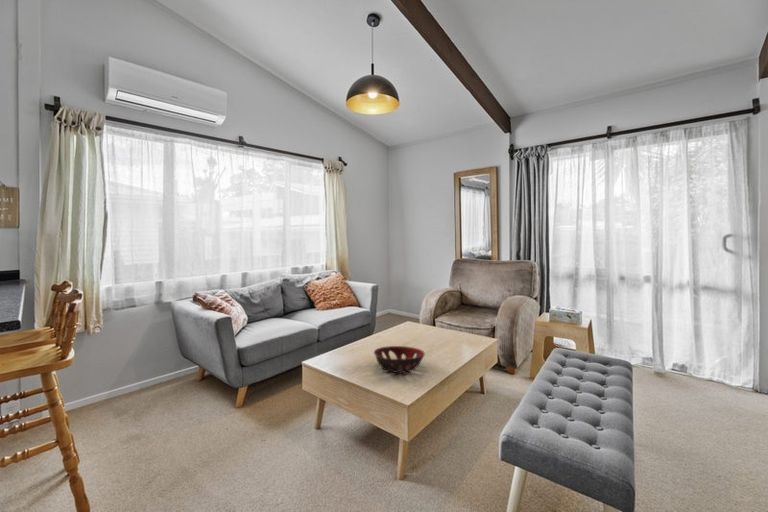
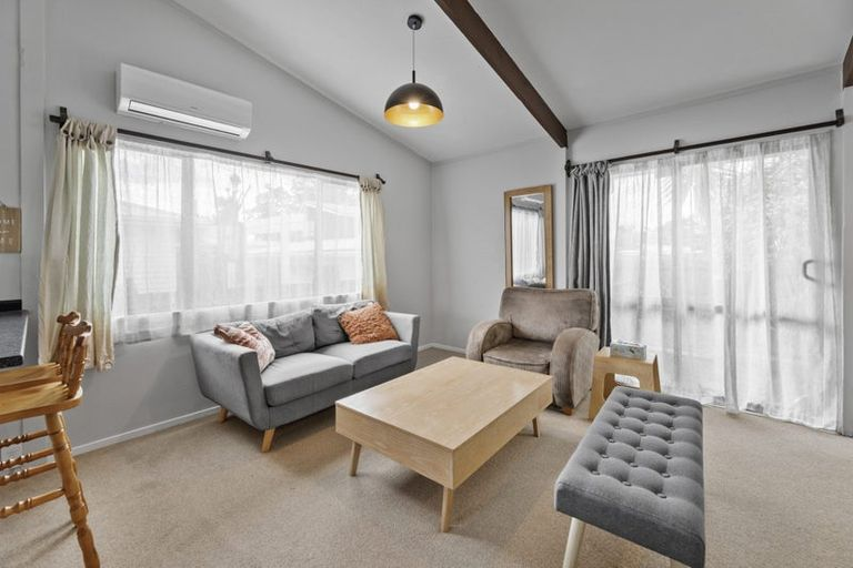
- decorative bowl (399, 360)
